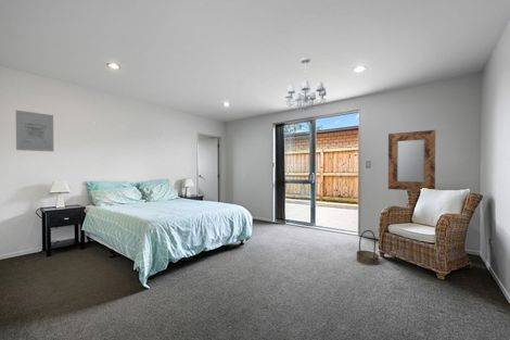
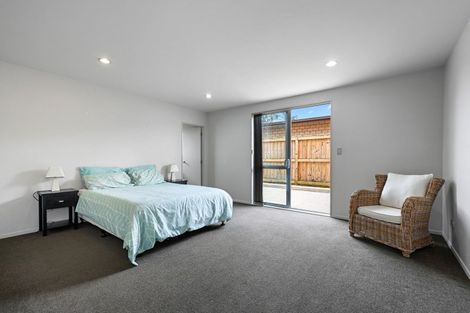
- home mirror (410, 161)
- chandelier (305, 85)
- wall art (35, 131)
- basket (367, 251)
